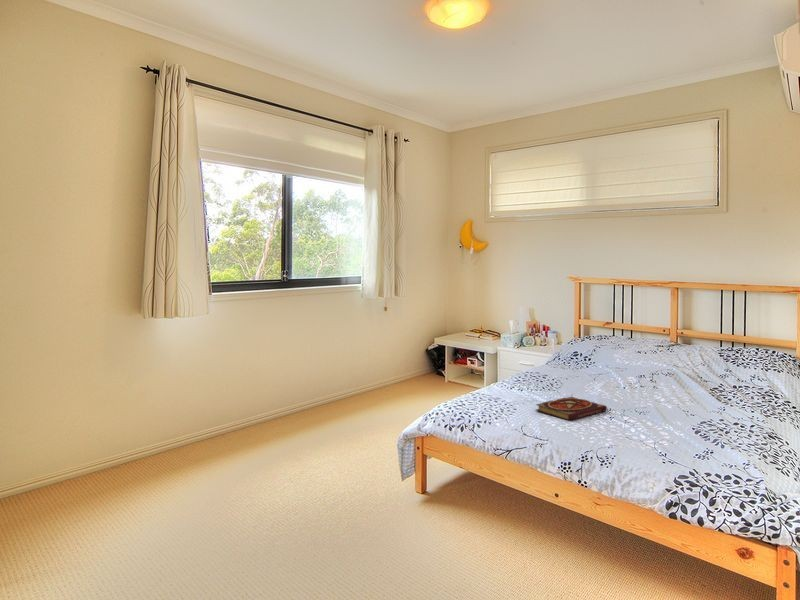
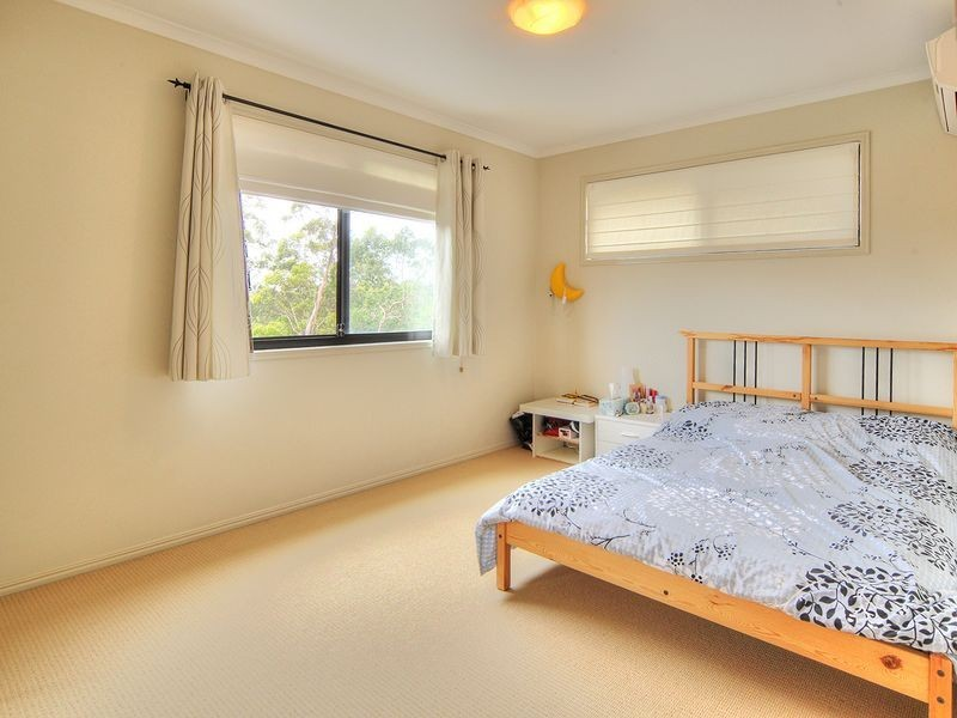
- book (570, 406)
